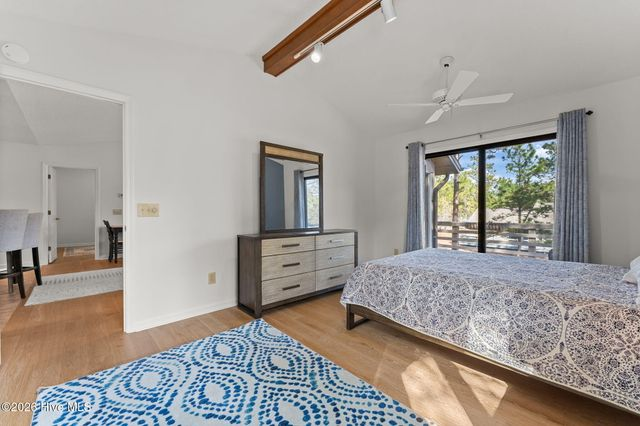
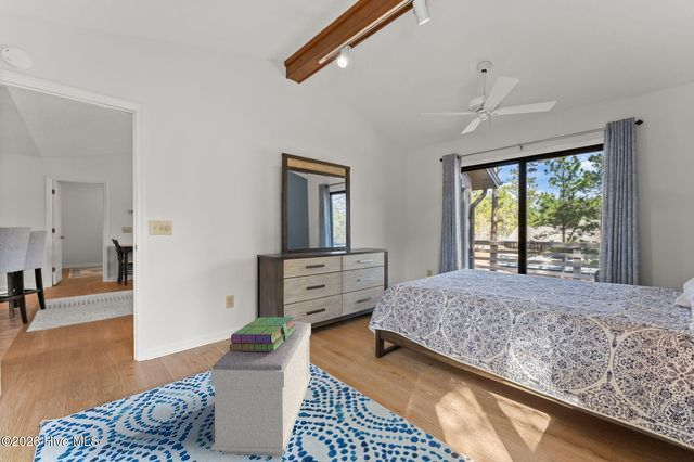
+ bench (270, 375)
+ stack of books (265, 333)
